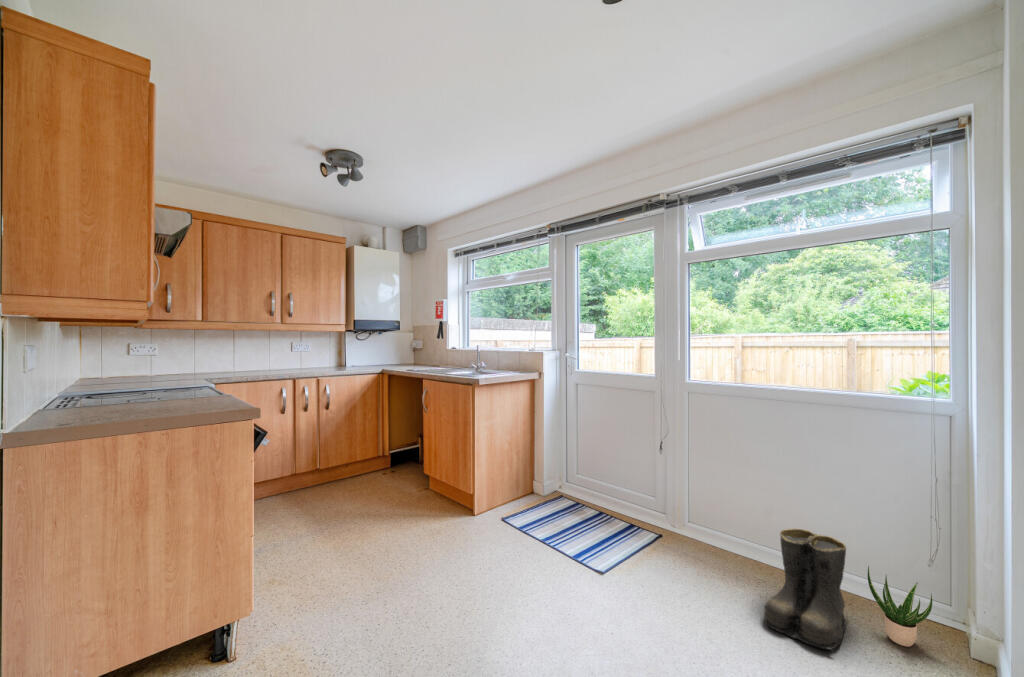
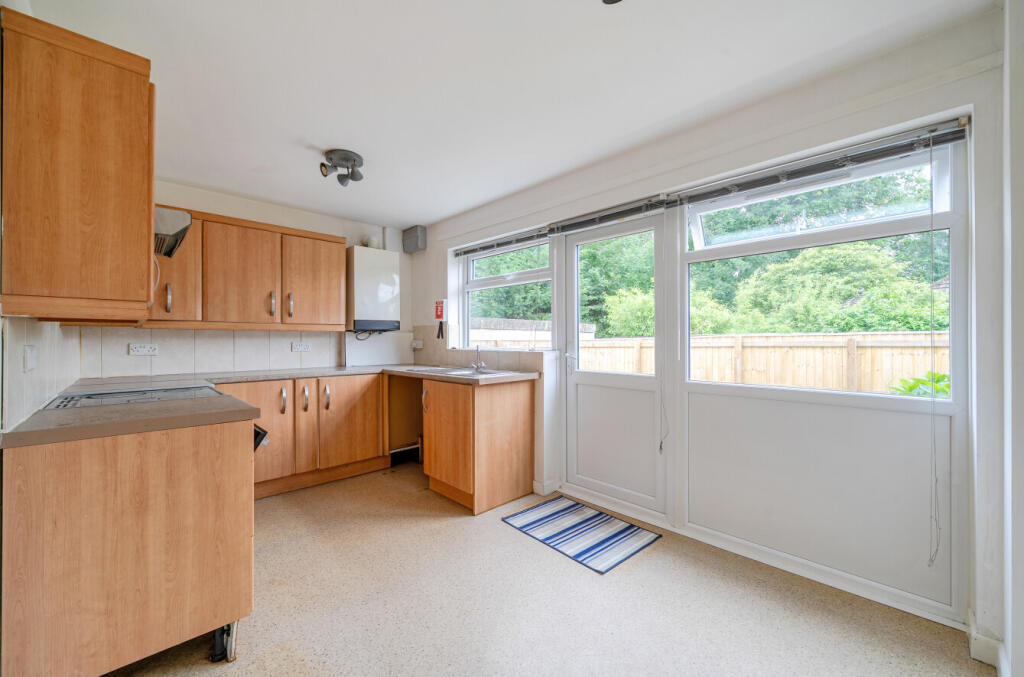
- boots (805, 581)
- potted plant (898, 607)
